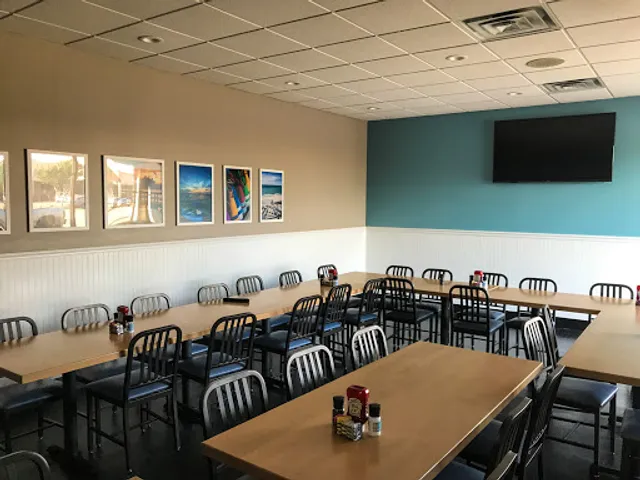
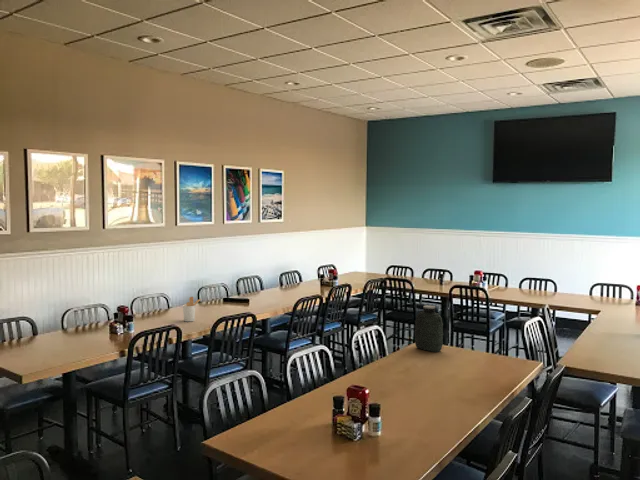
+ water jug (428, 327)
+ utensil holder (192, 309)
